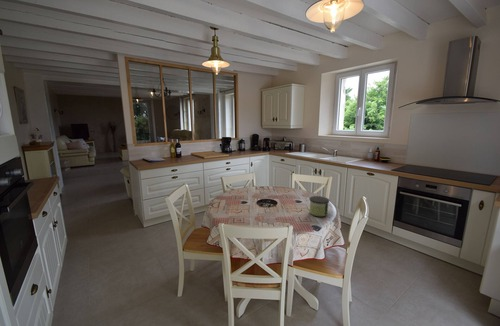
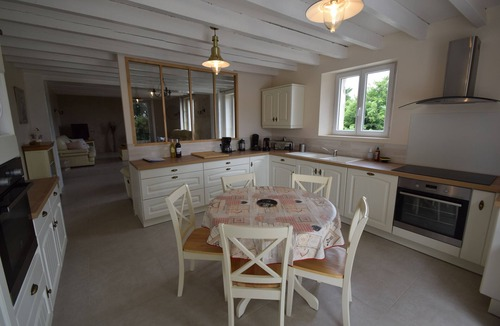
- candle (318, 206)
